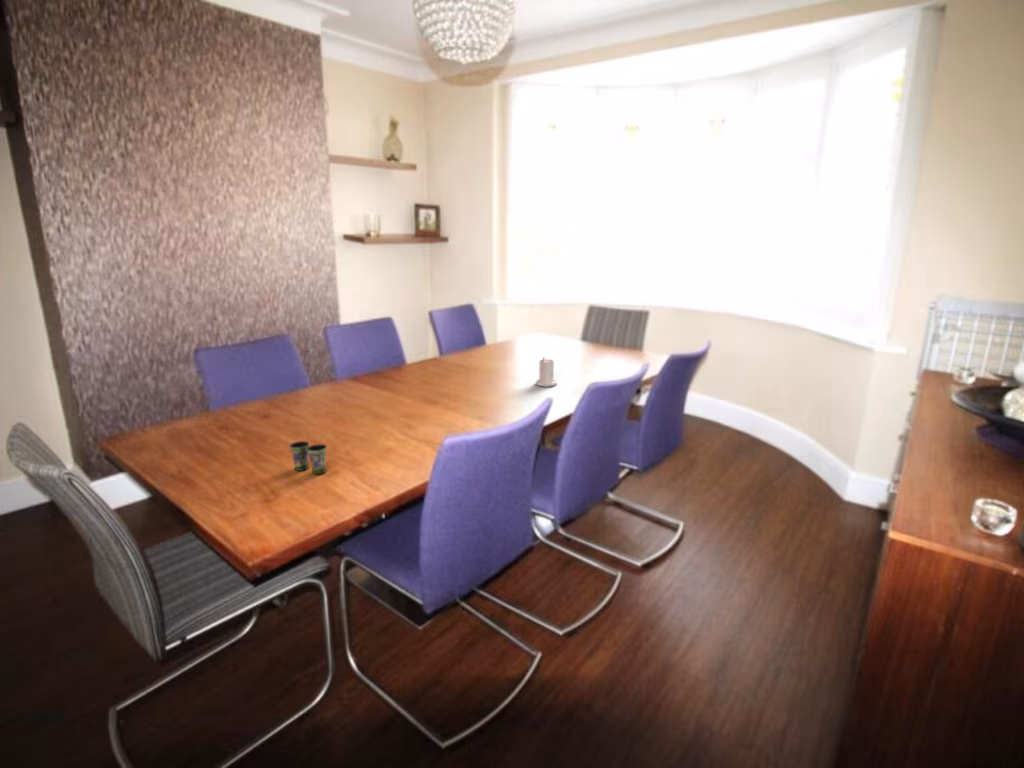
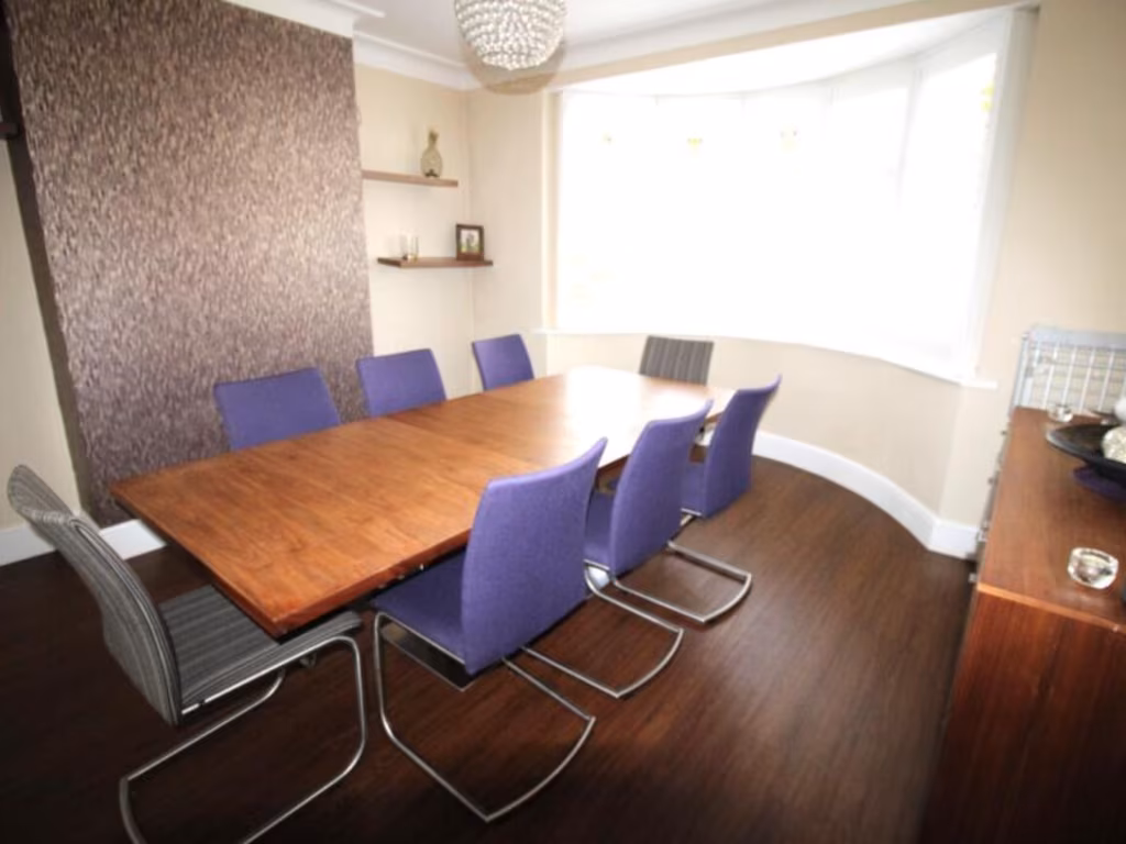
- cup (310, 458)
- candle (546, 370)
